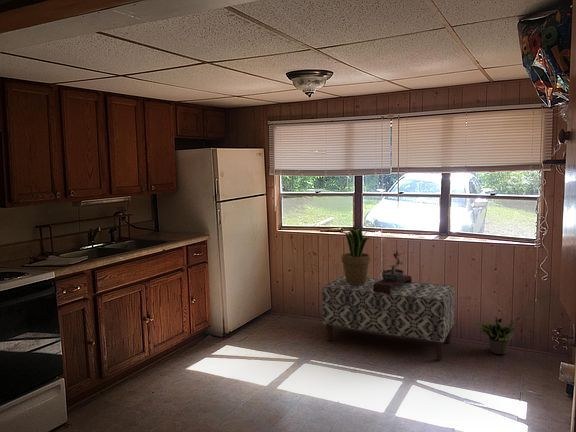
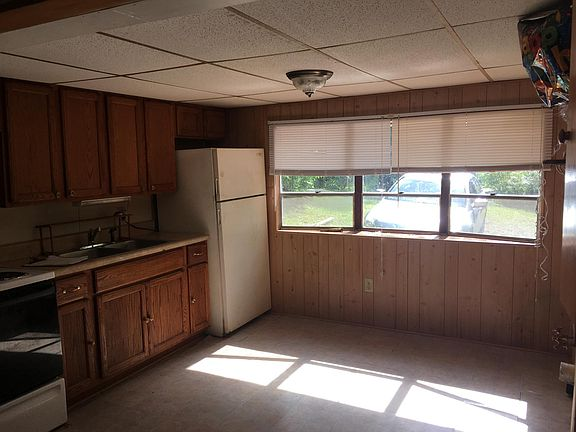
- potted plant (494, 333)
- bonsai tree (392, 268)
- potted plant (356, 254)
- bench (387, 313)
